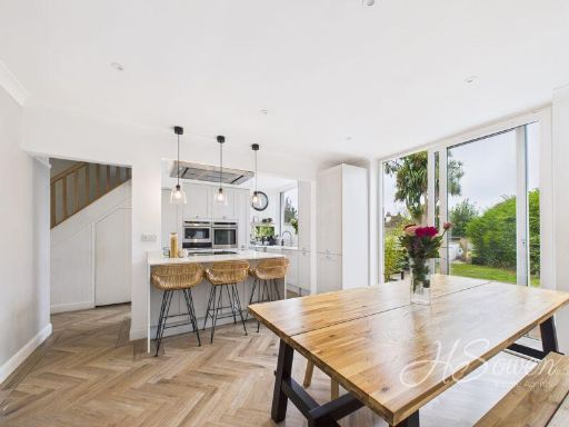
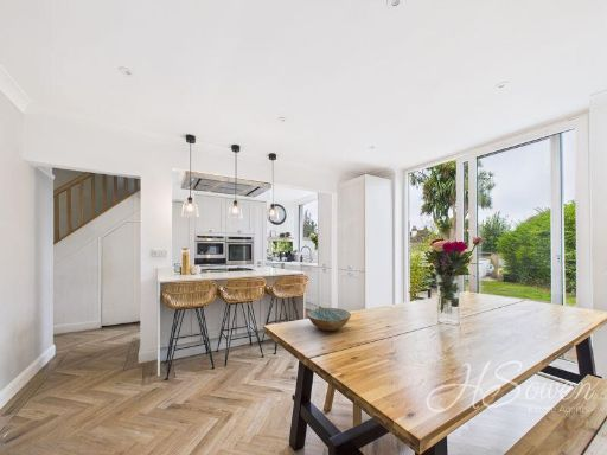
+ bowl (328, 320)
